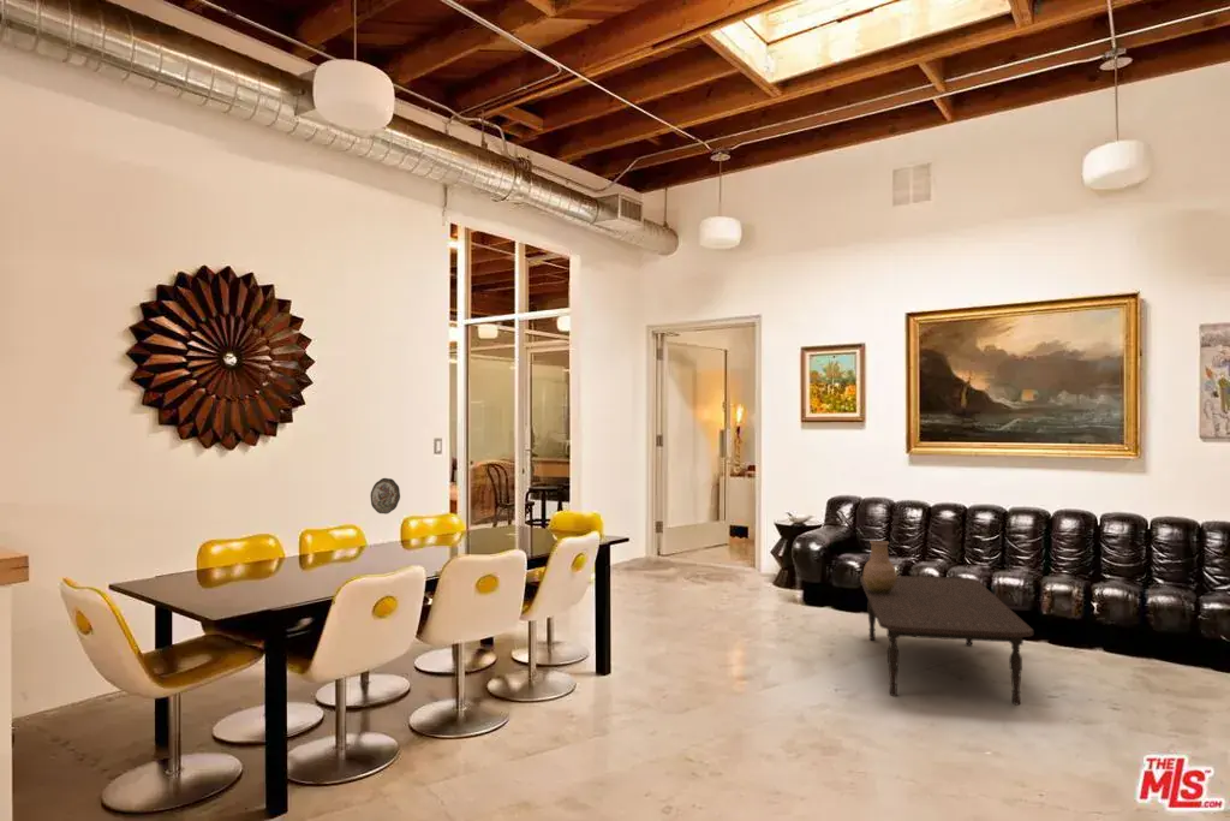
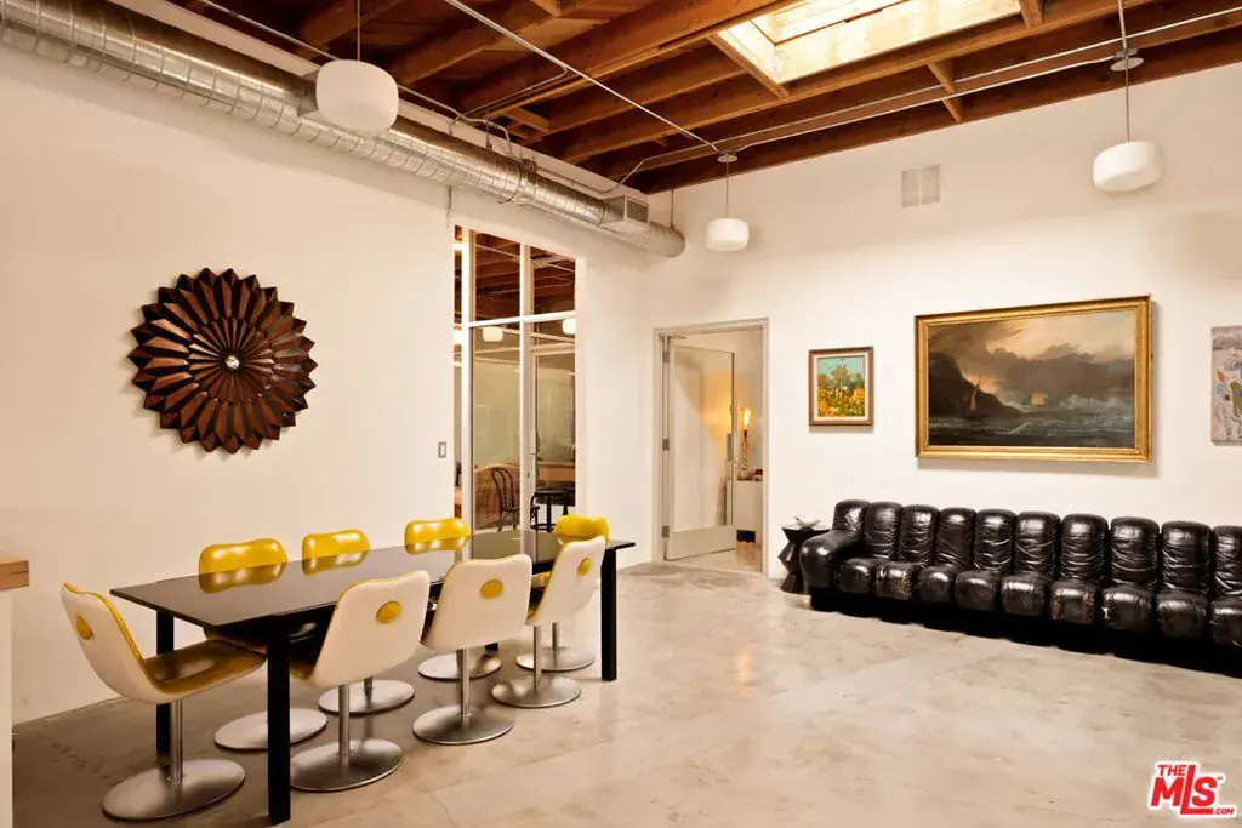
- decorative plate (384, 495)
- vase (879, 569)
- coffee table (935, 632)
